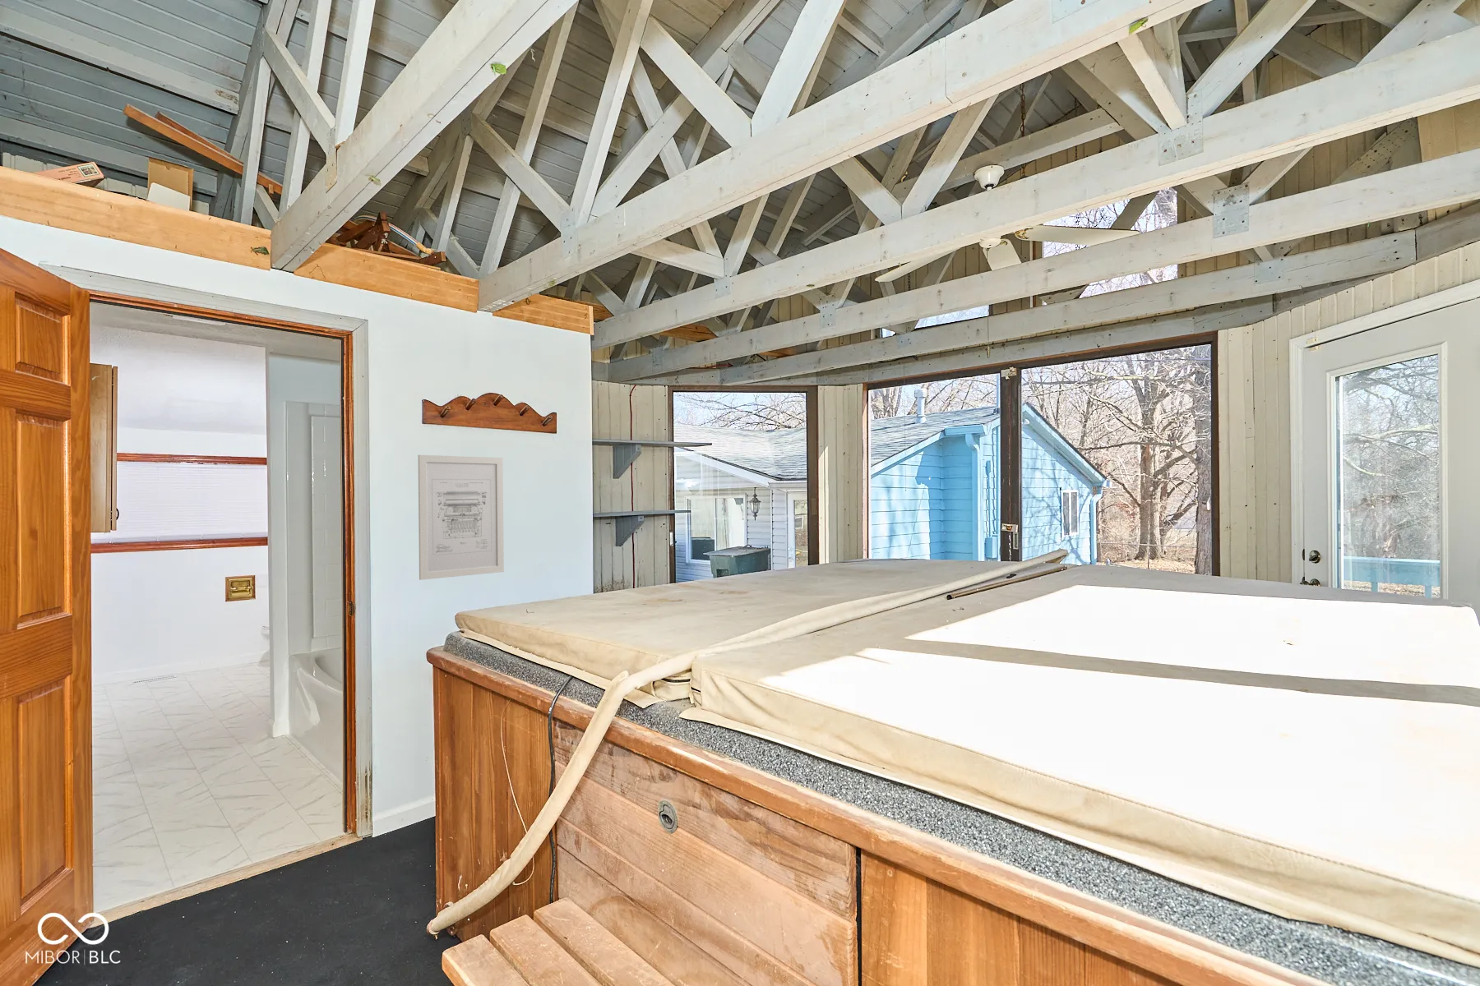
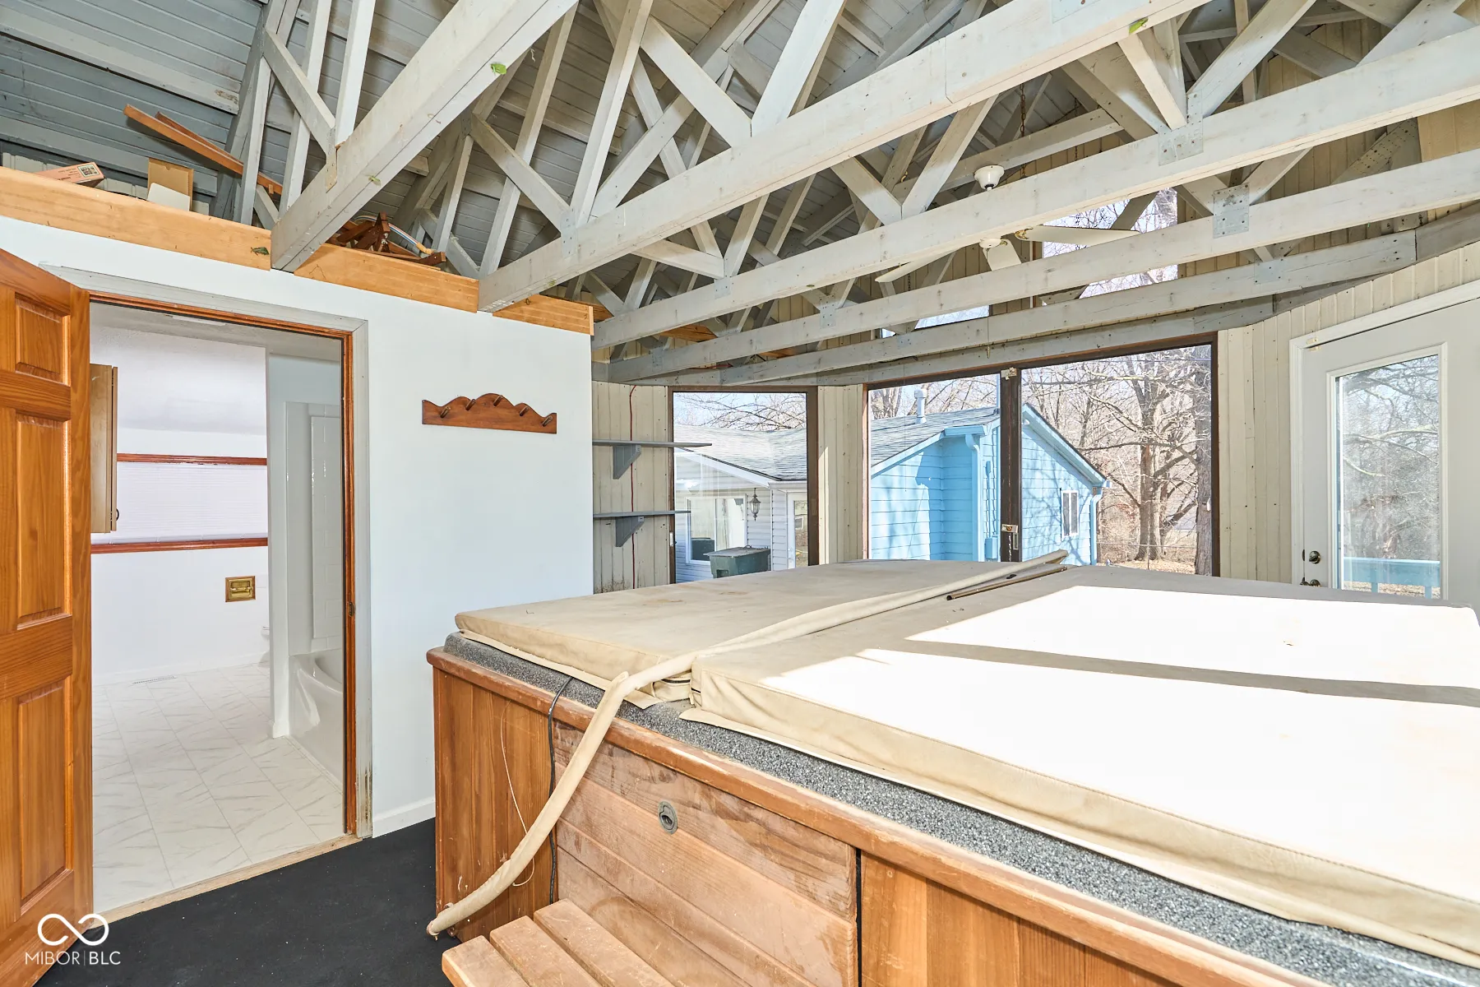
- wall art (463, 516)
